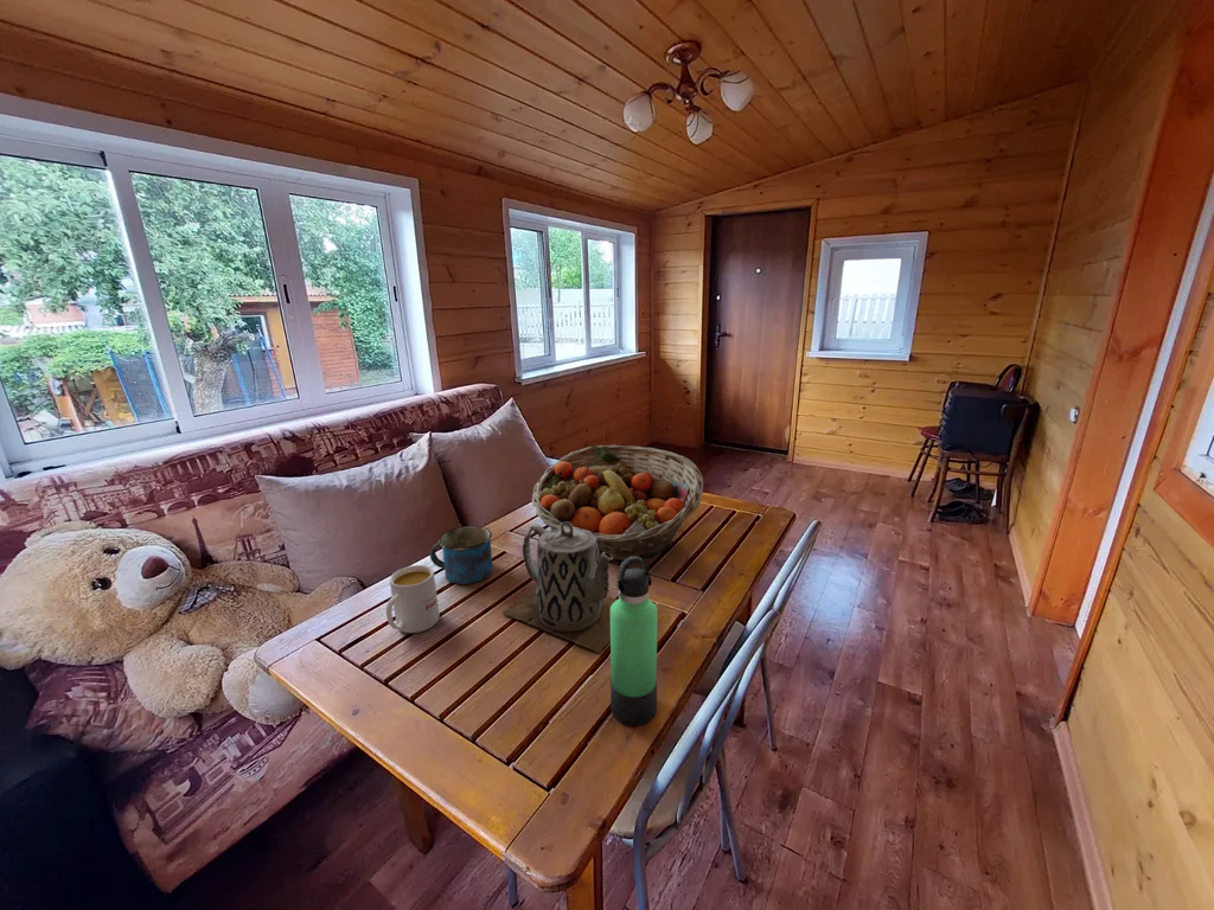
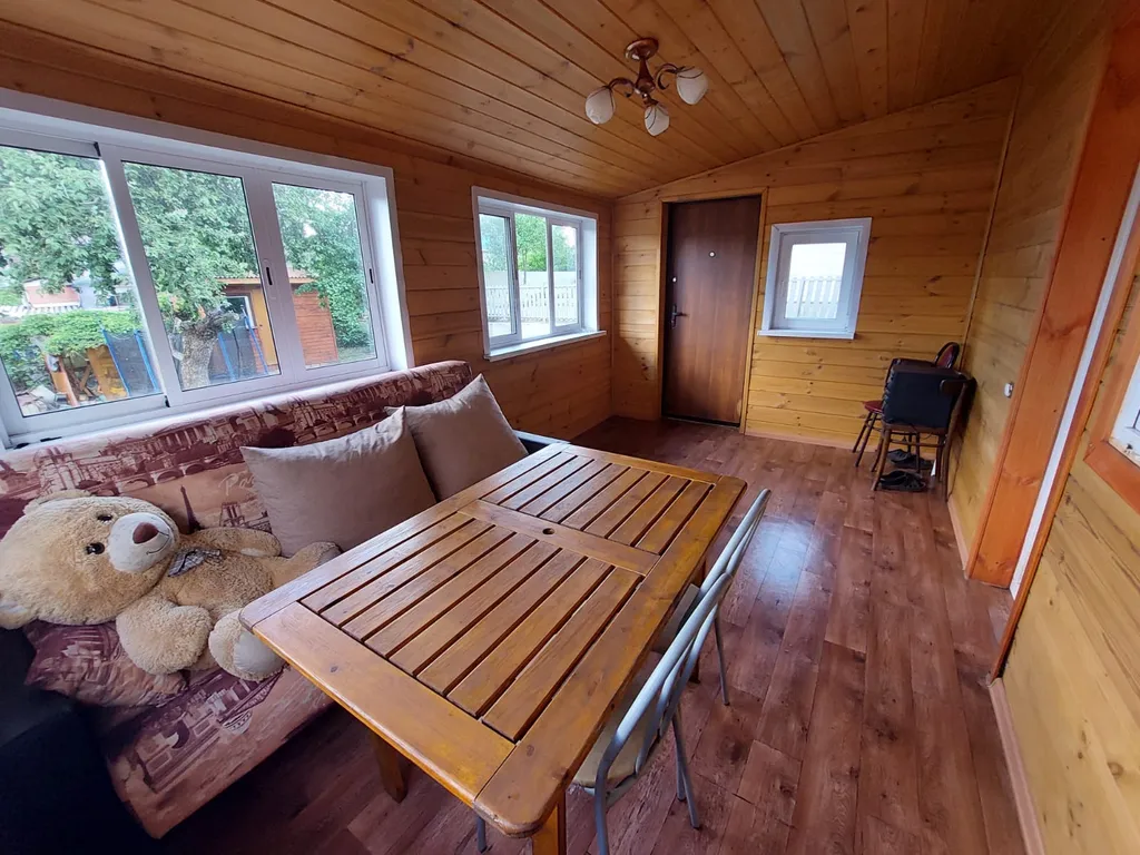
- fruit basket (615, 498)
- thermos bottle (633, 636)
- mug (461, 553)
- mug (409, 602)
- teapot (569, 566)
